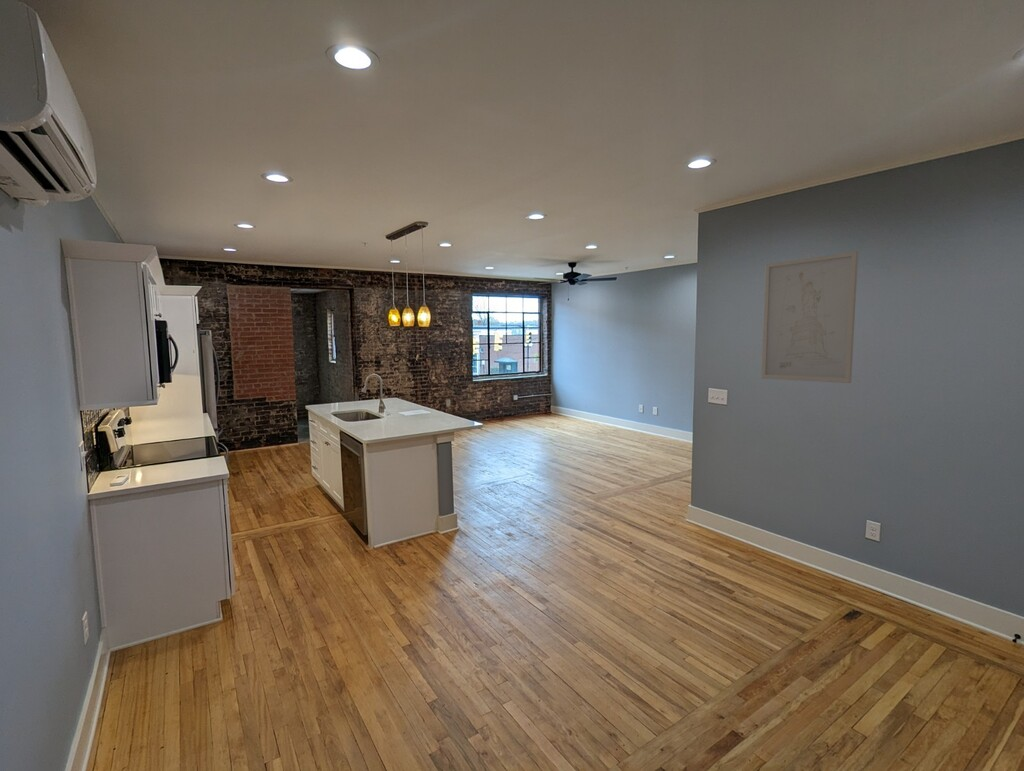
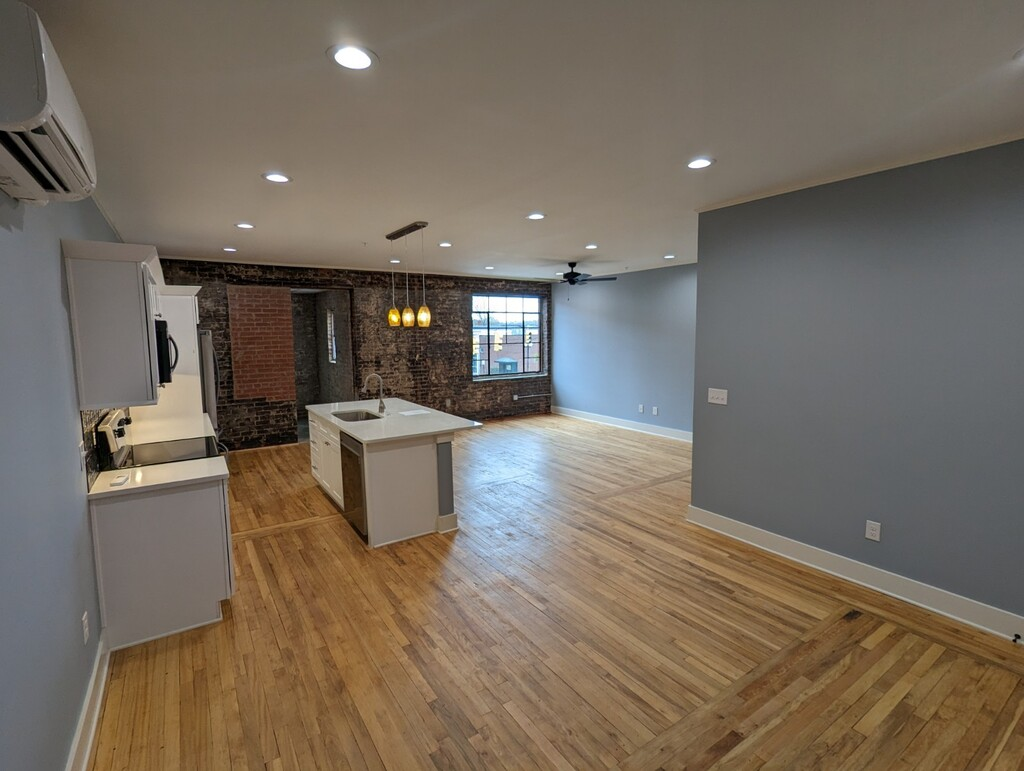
- wall art (805, 320)
